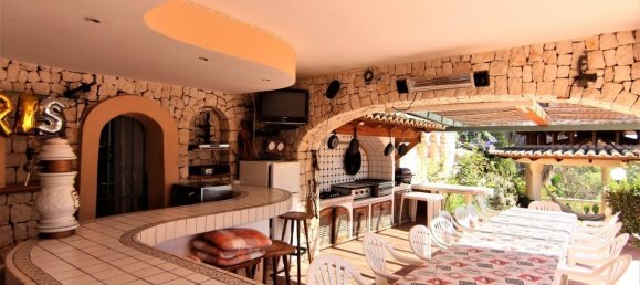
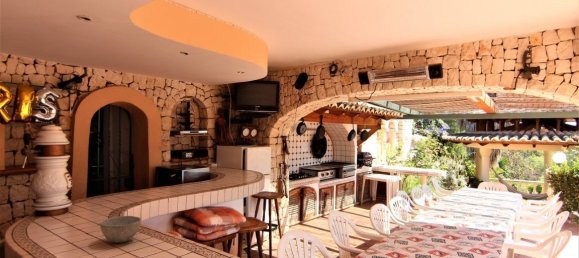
+ bowl (120, 230)
